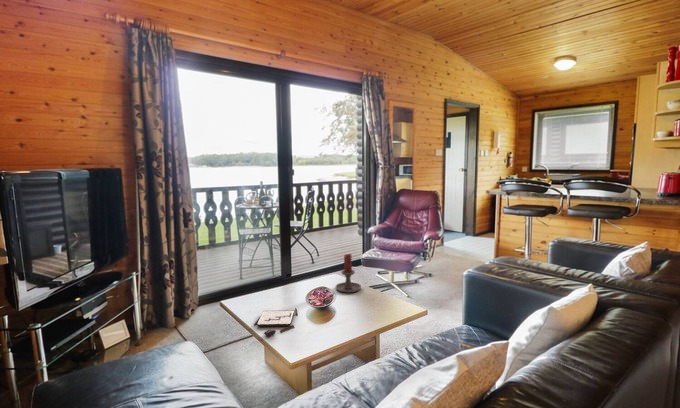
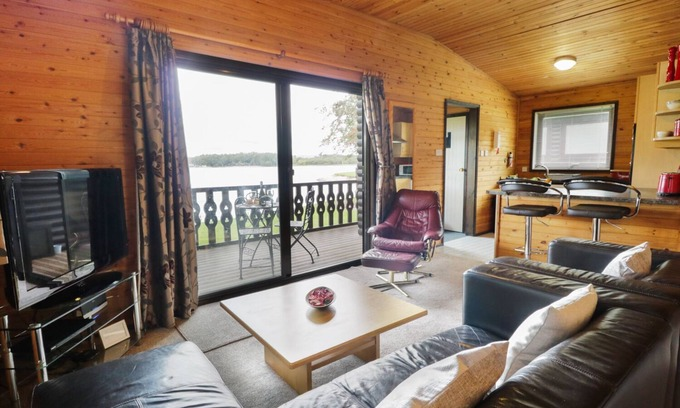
- board game (275, 319)
- candle holder (348, 270)
